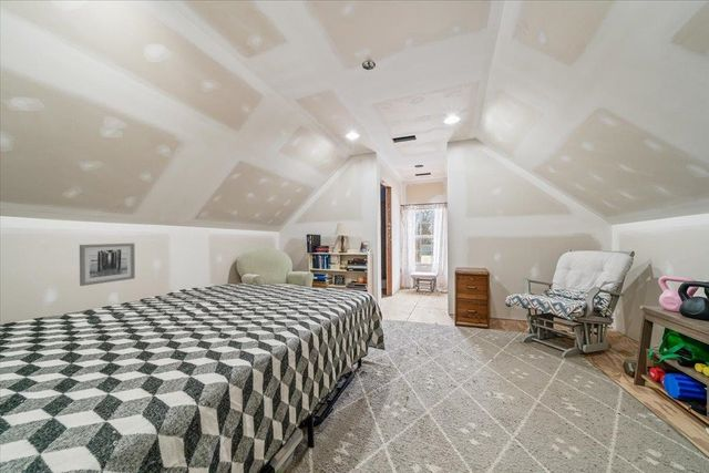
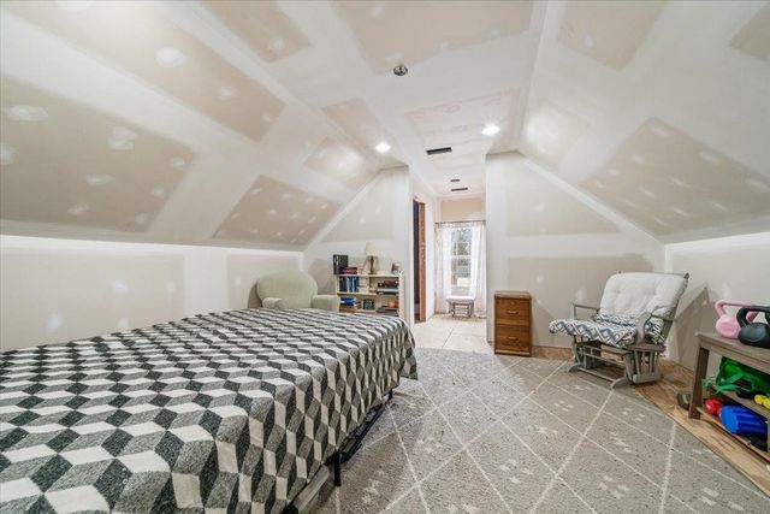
- wall art (109, 263)
